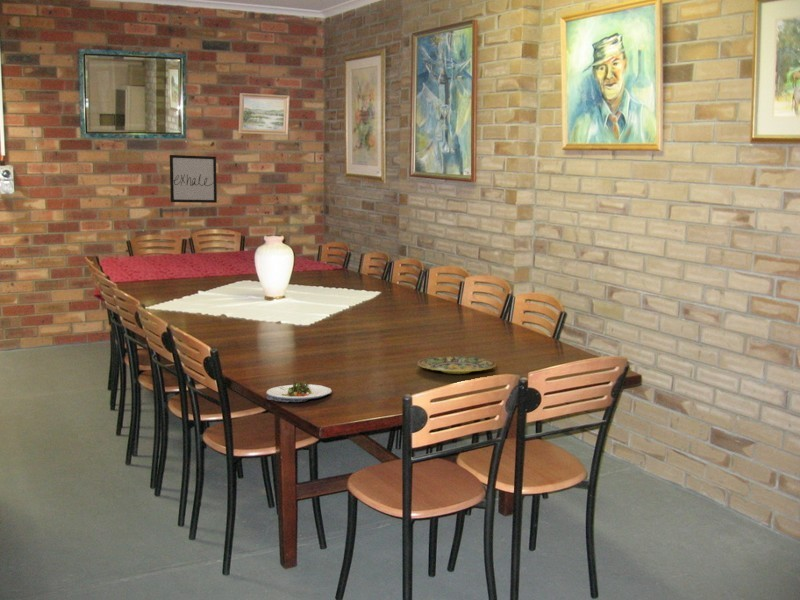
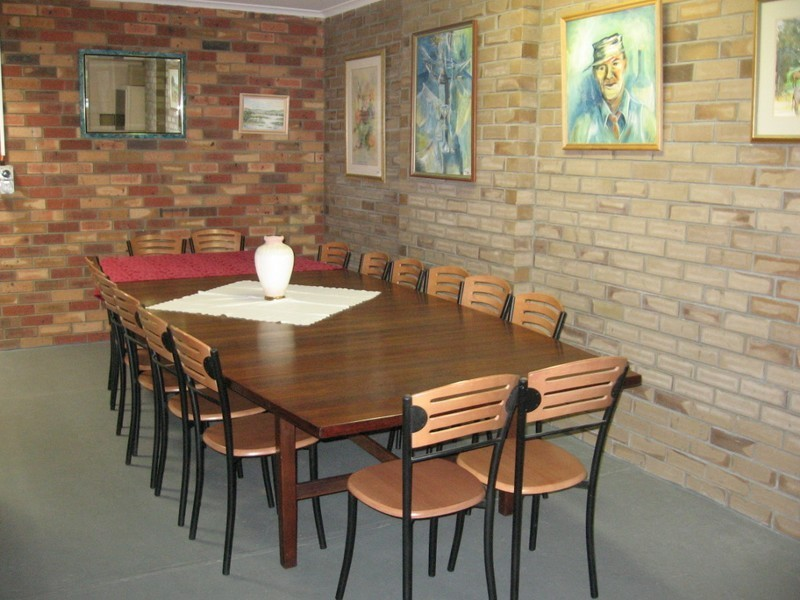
- plate (456, 367)
- salad plate (298, 388)
- wall art (193, 179)
